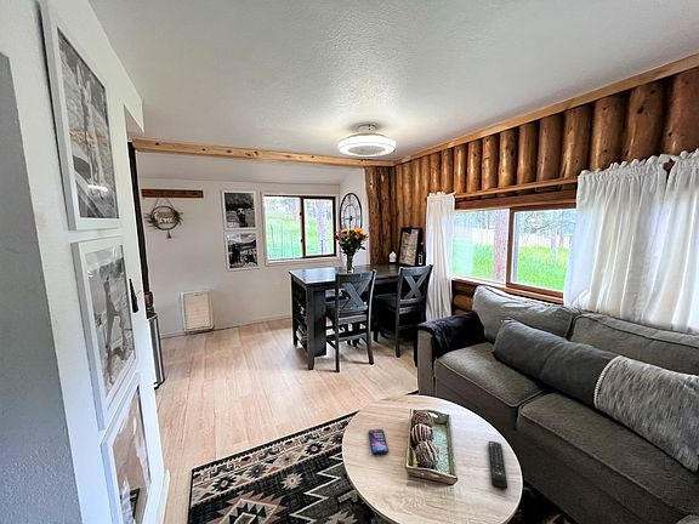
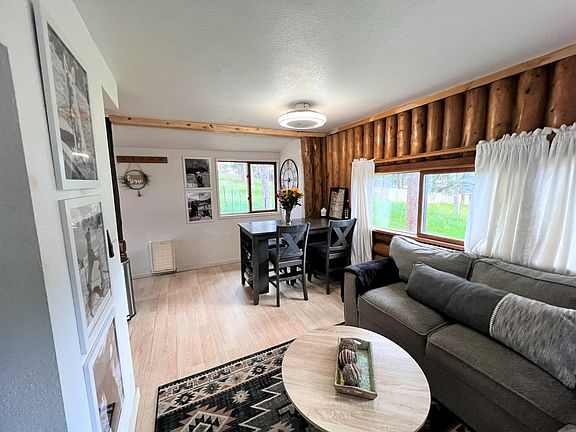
- remote control (496, 462)
- smartphone (377, 440)
